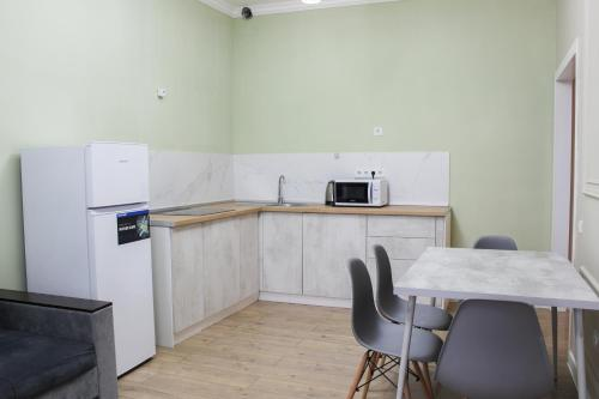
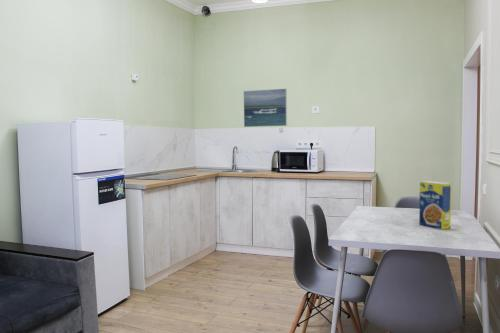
+ legume (434, 204)
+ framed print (264, 108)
